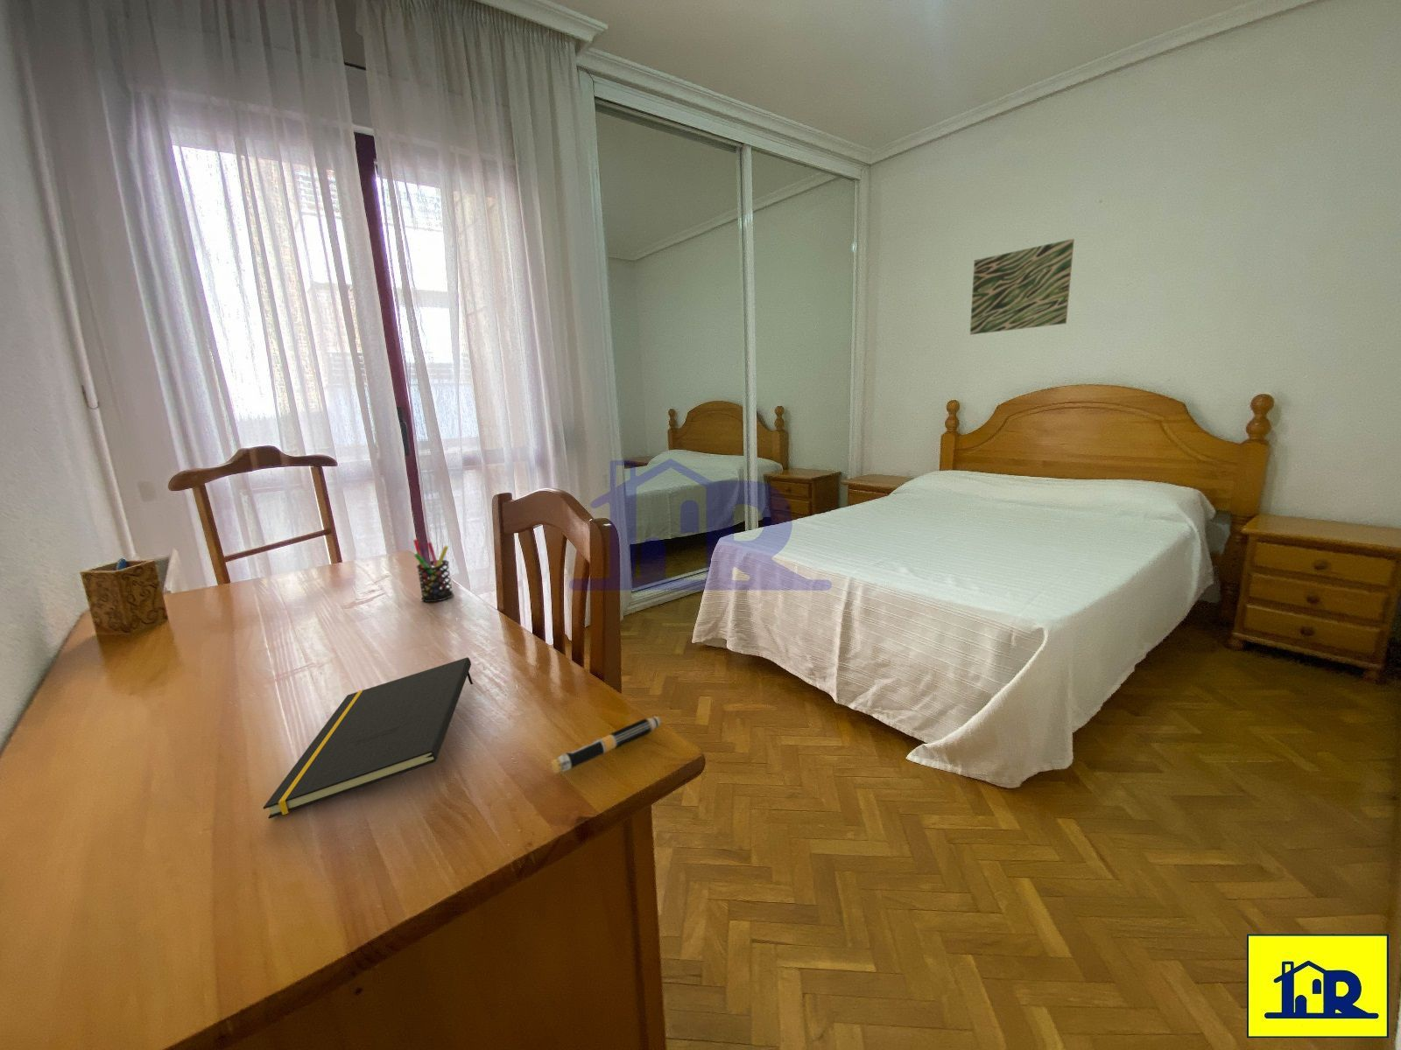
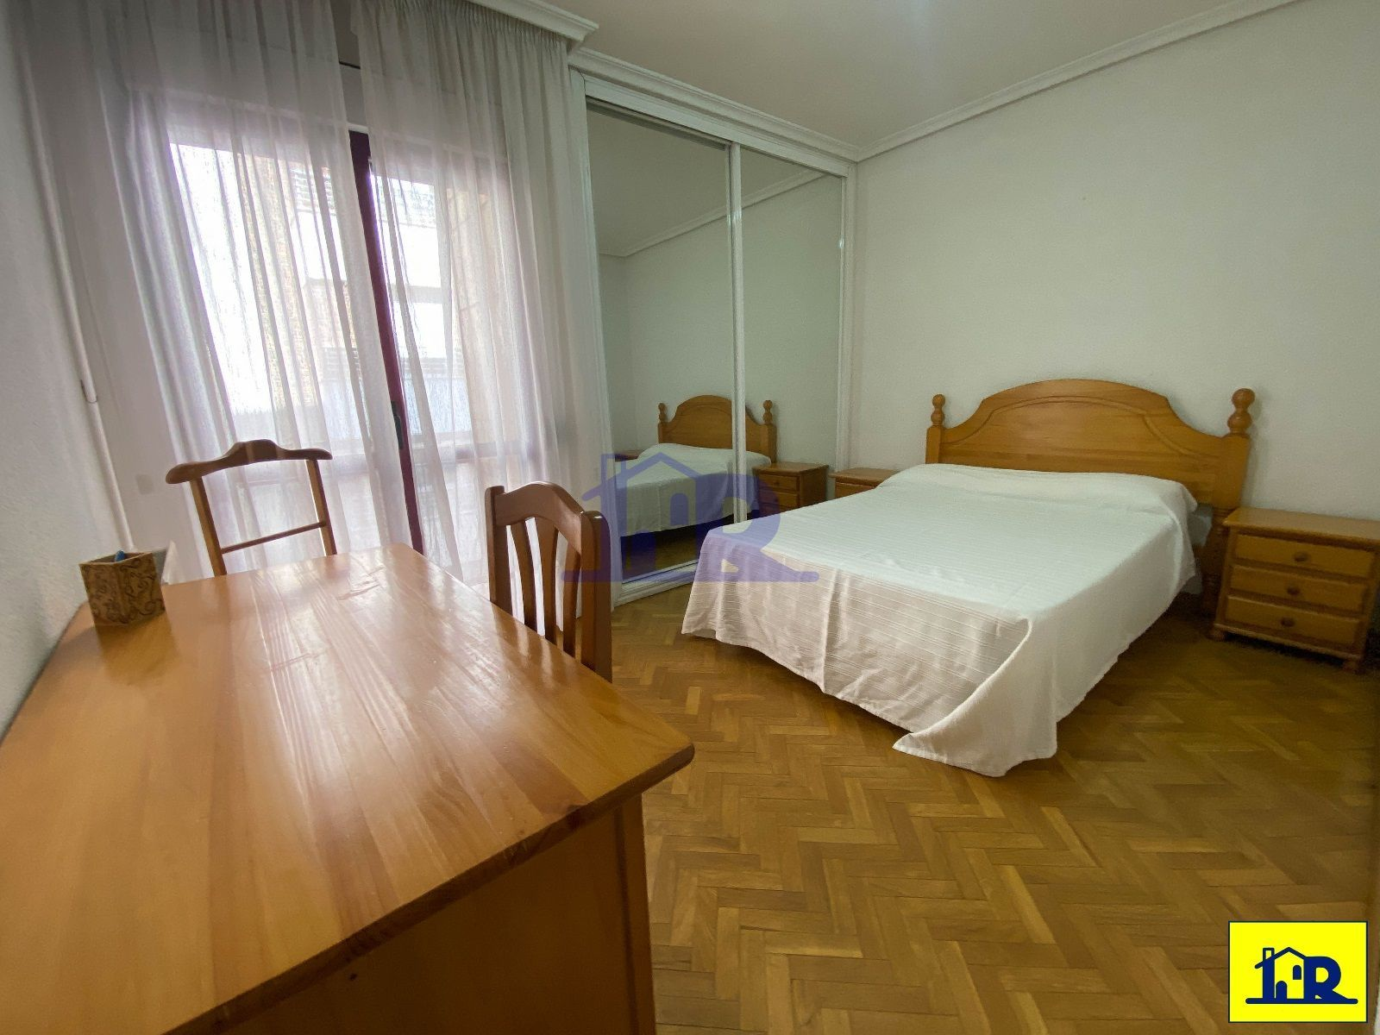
- wall art (1017, 290)
- pen (609, 743)
- pen holder (429, 569)
- notepad (385, 724)
